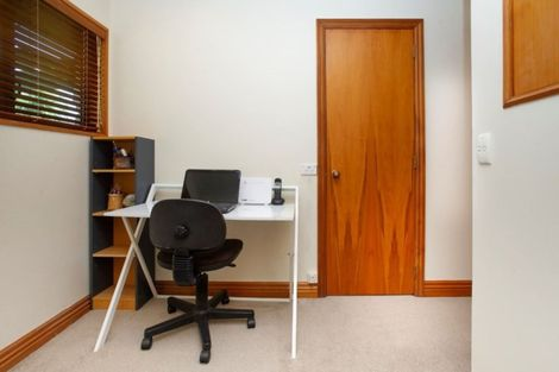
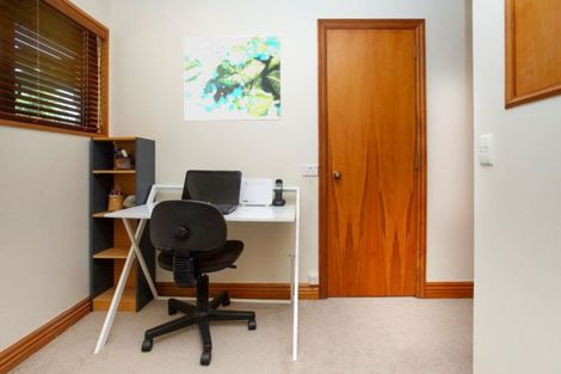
+ wall art (232, 79)
